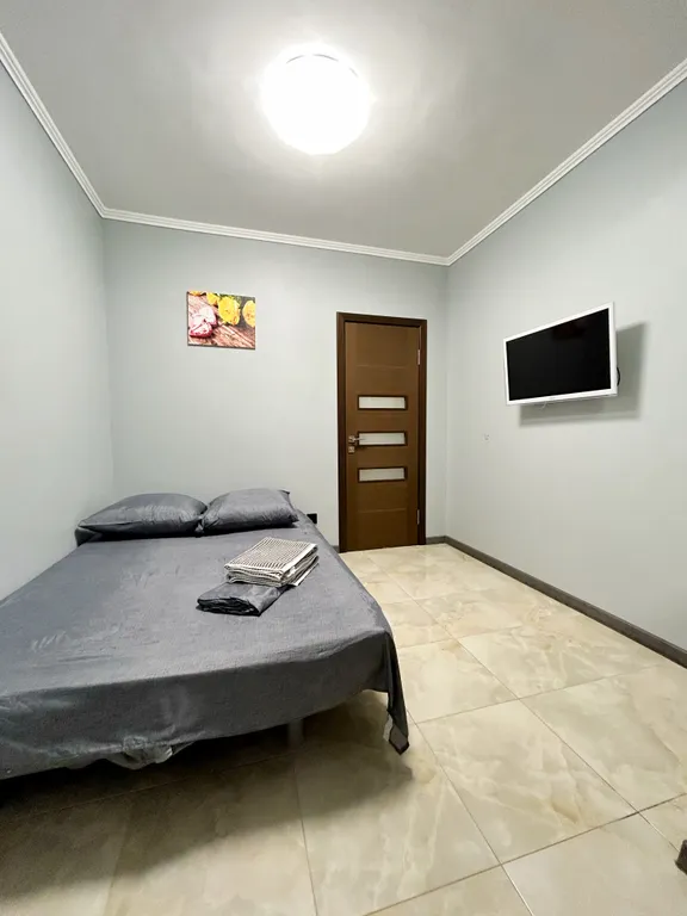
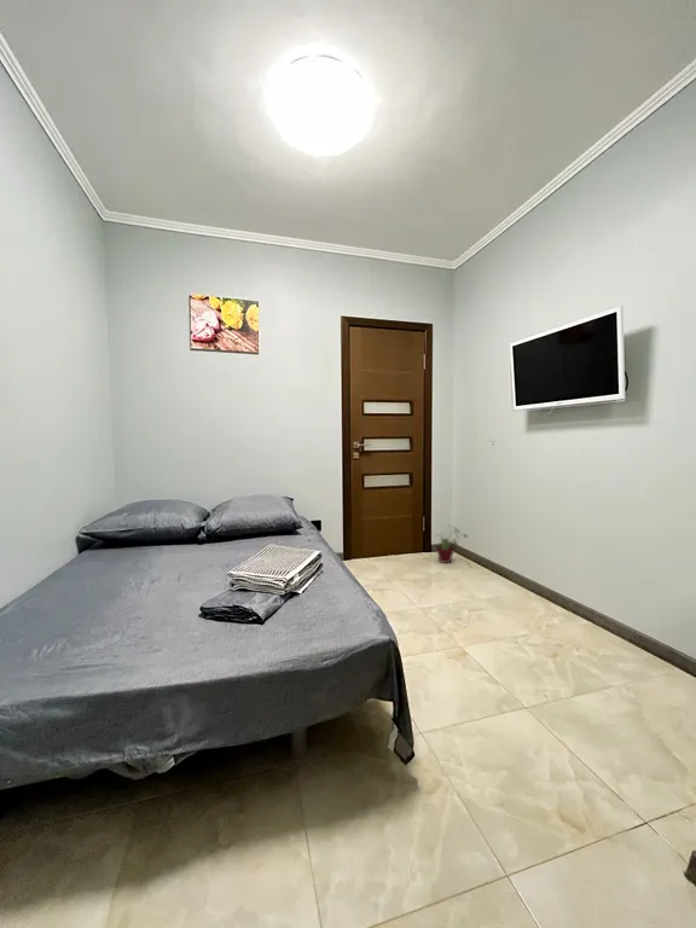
+ potted plant (451, 541)
